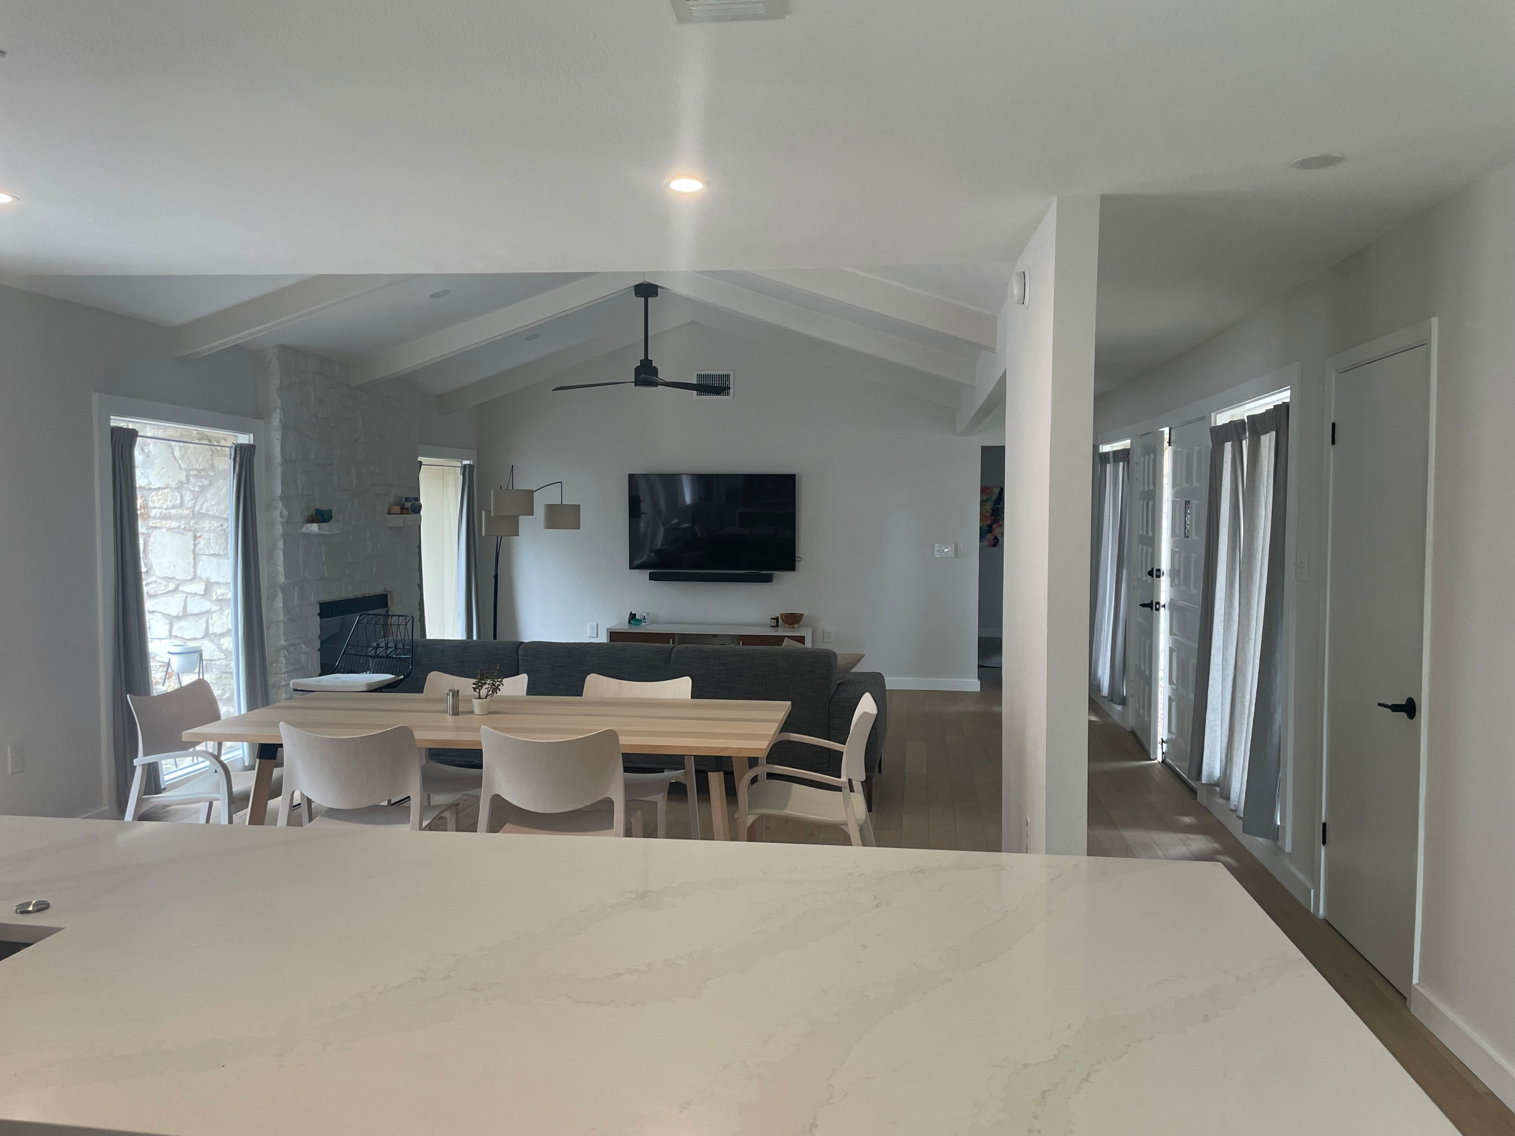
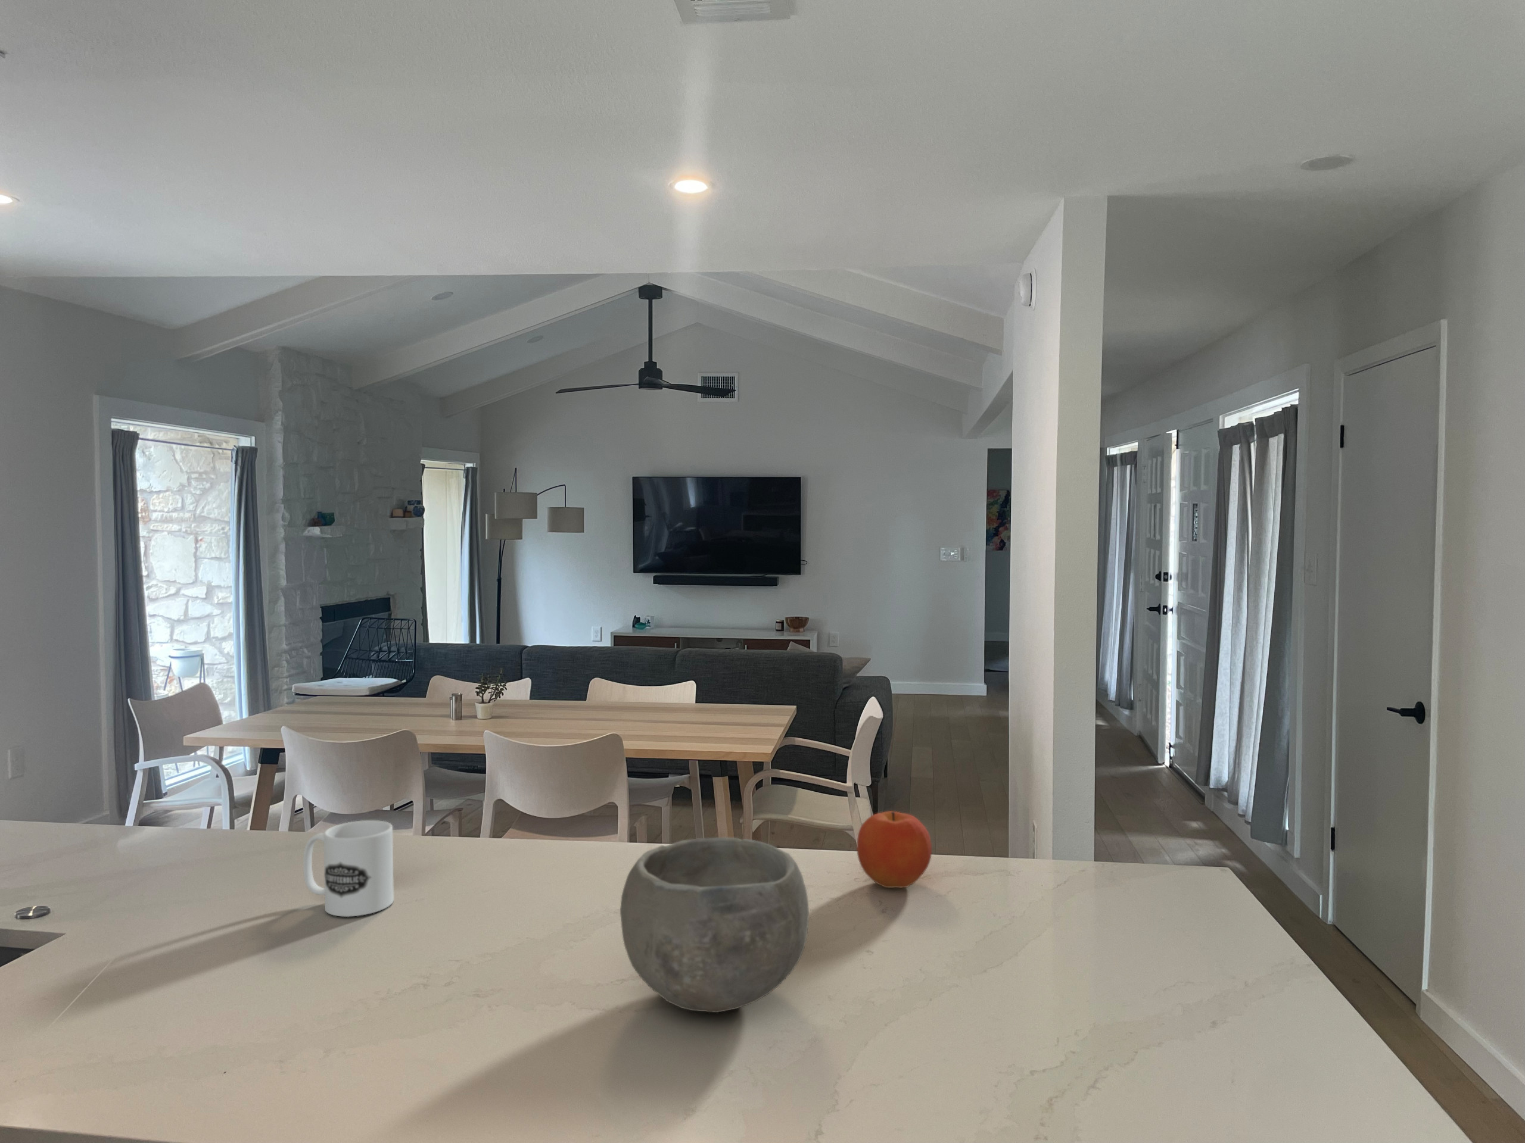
+ mug (346, 866)
+ fruit (893, 849)
+ bowl (714, 928)
